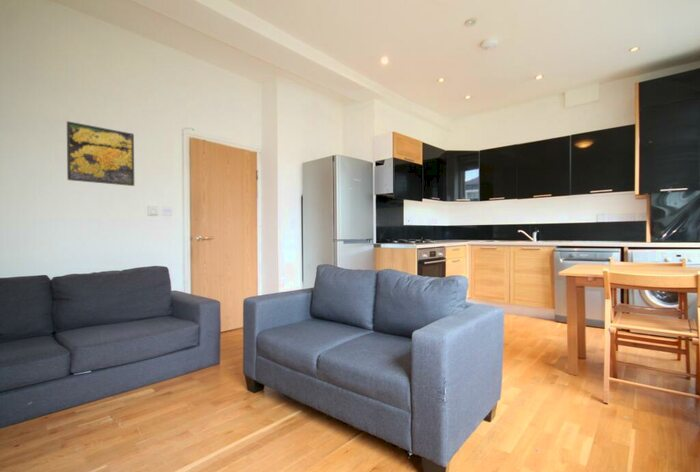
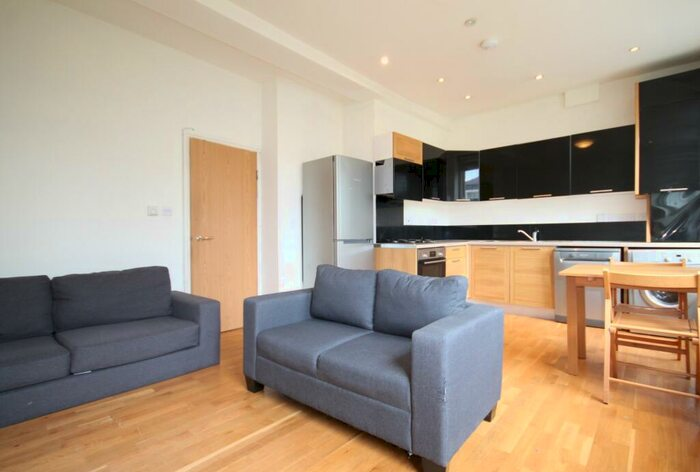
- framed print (102, 155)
